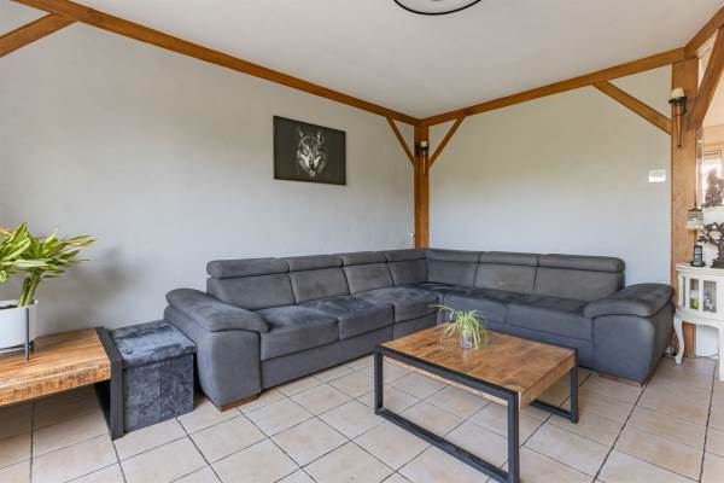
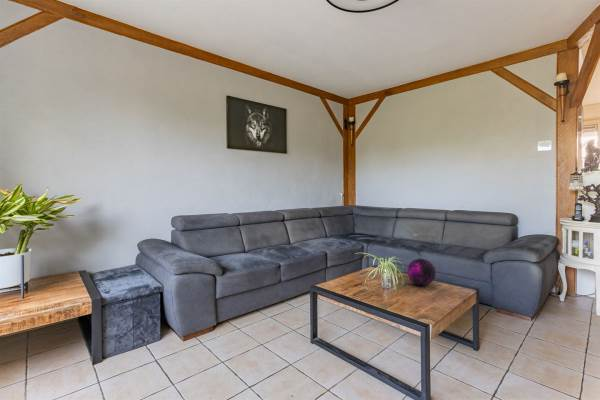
+ decorative orb (421, 272)
